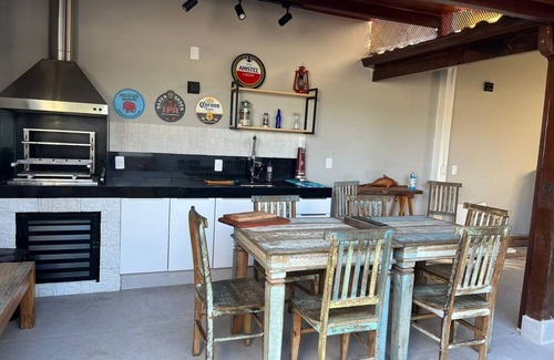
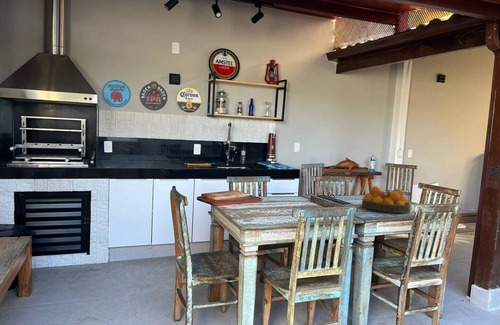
+ fruit bowl (386, 198)
